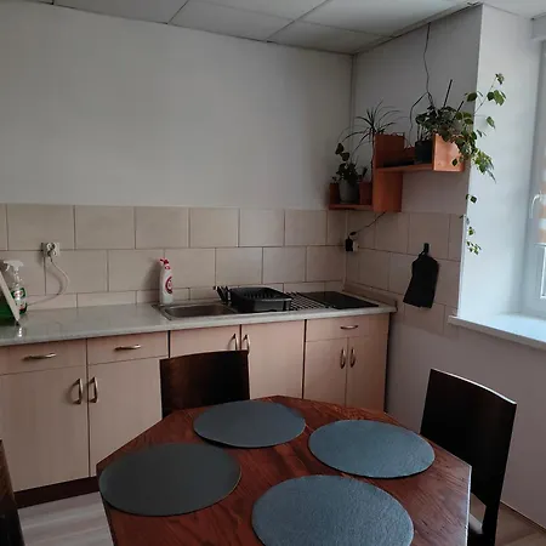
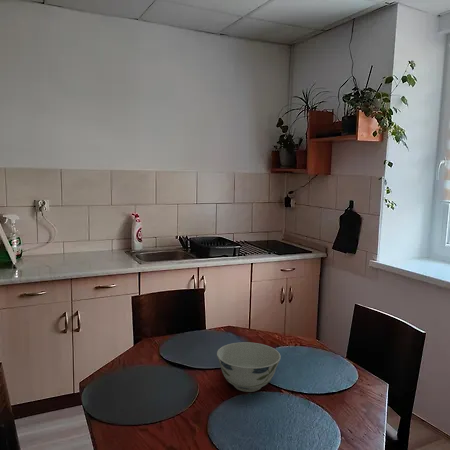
+ bowl (248, 369)
